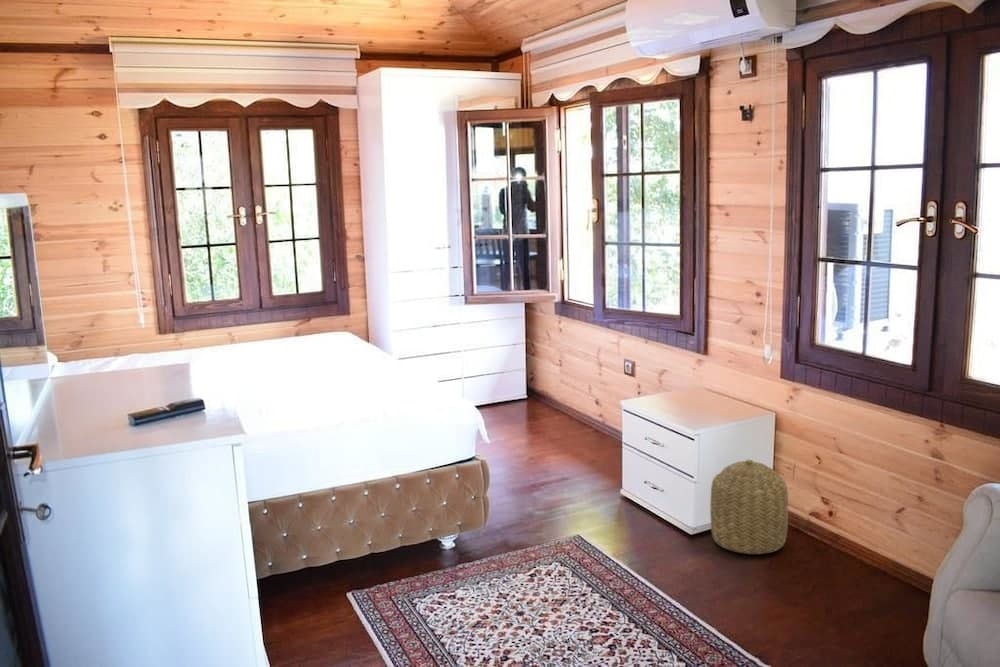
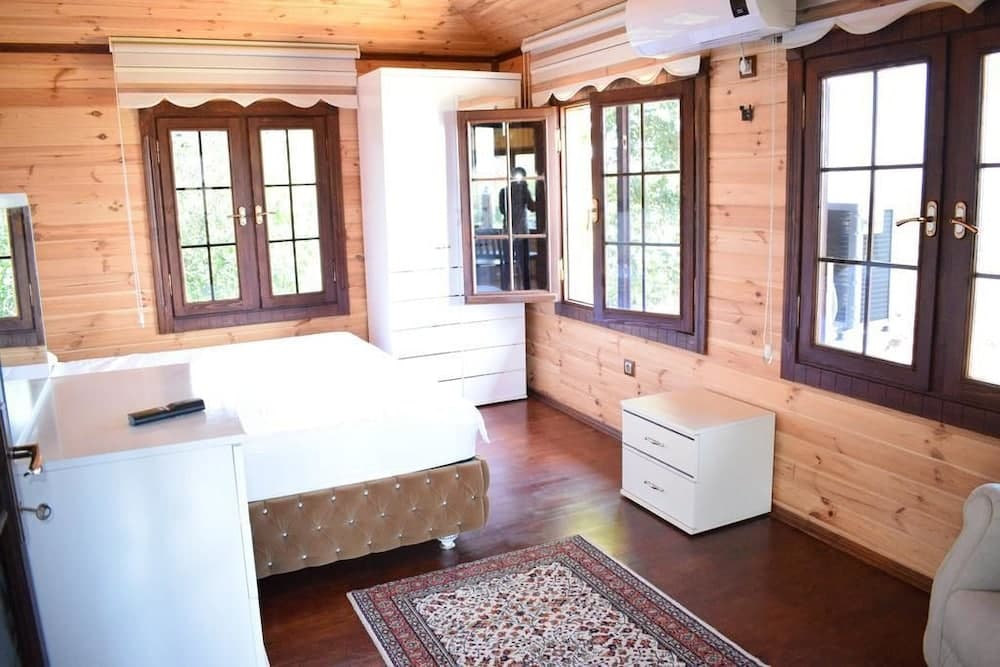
- basket (748, 502)
